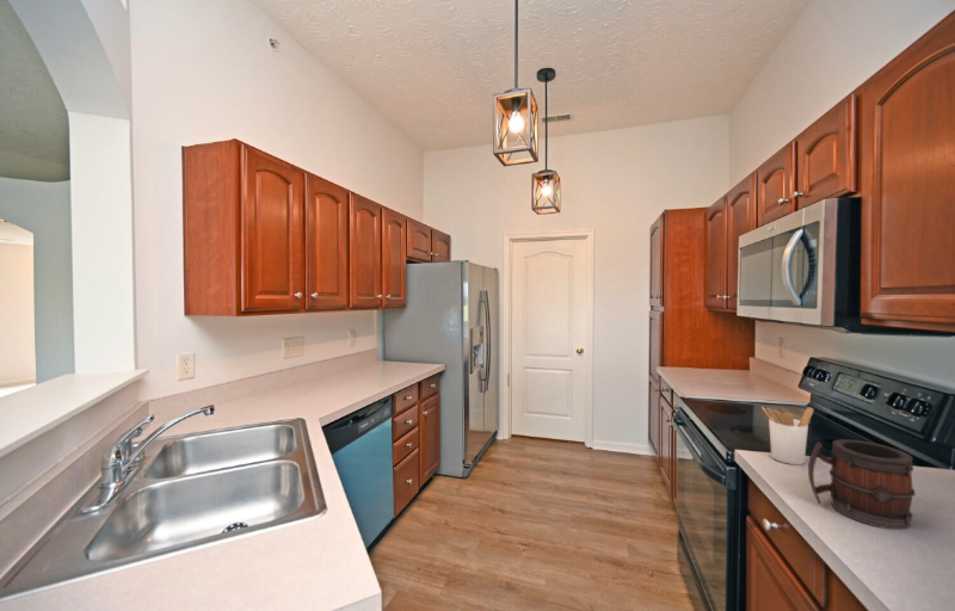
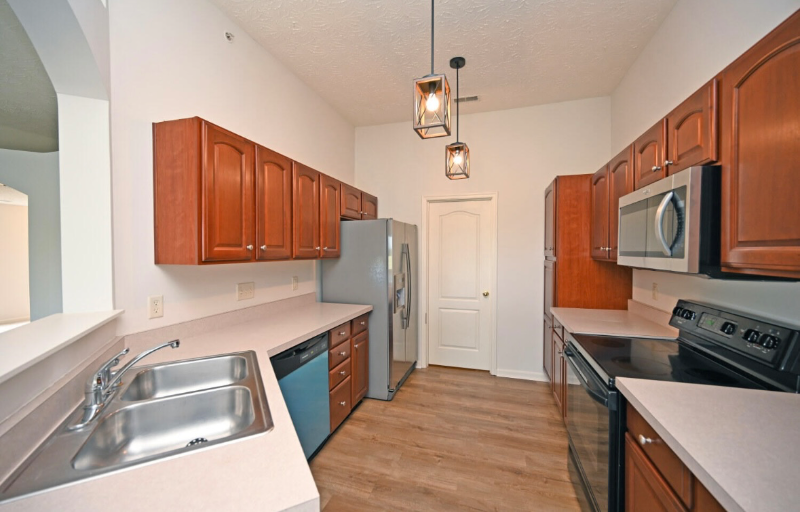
- utensil holder (784, 432)
- mug (858, 479)
